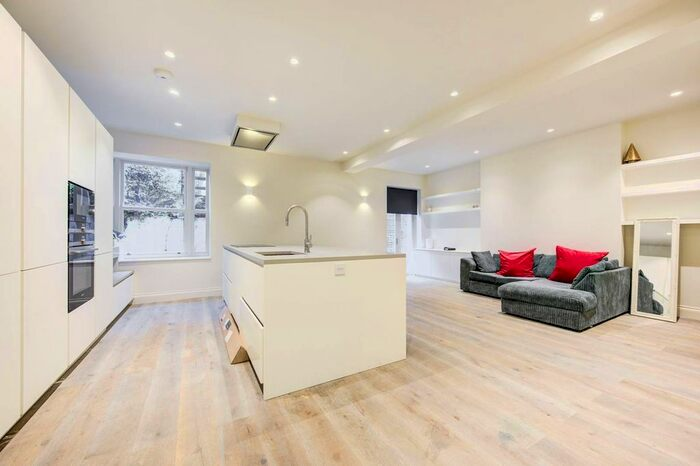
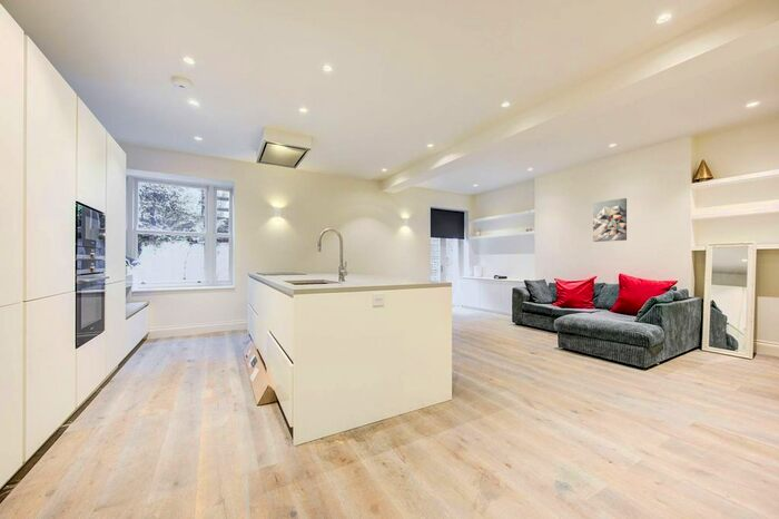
+ wall art (609, 221)
